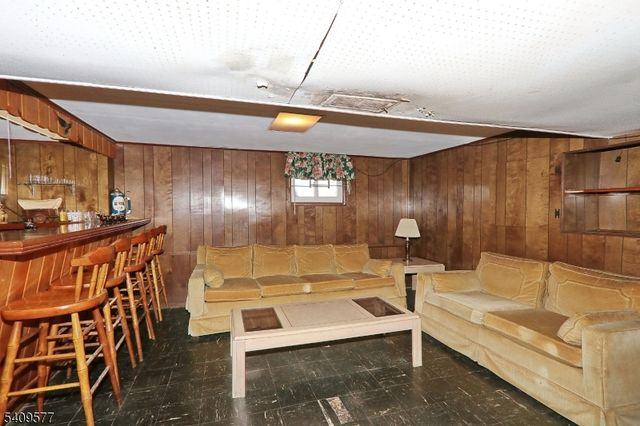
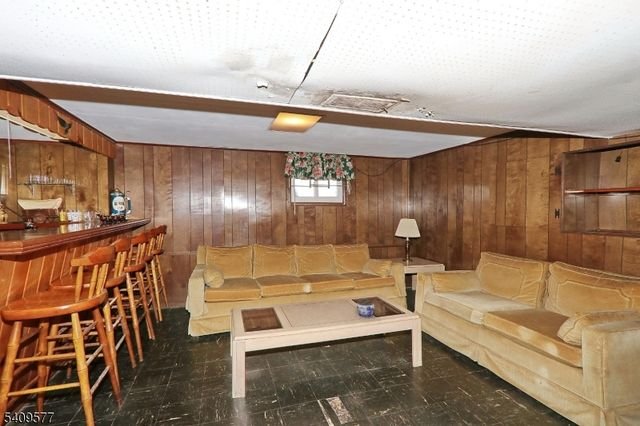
+ jar (365, 308)
